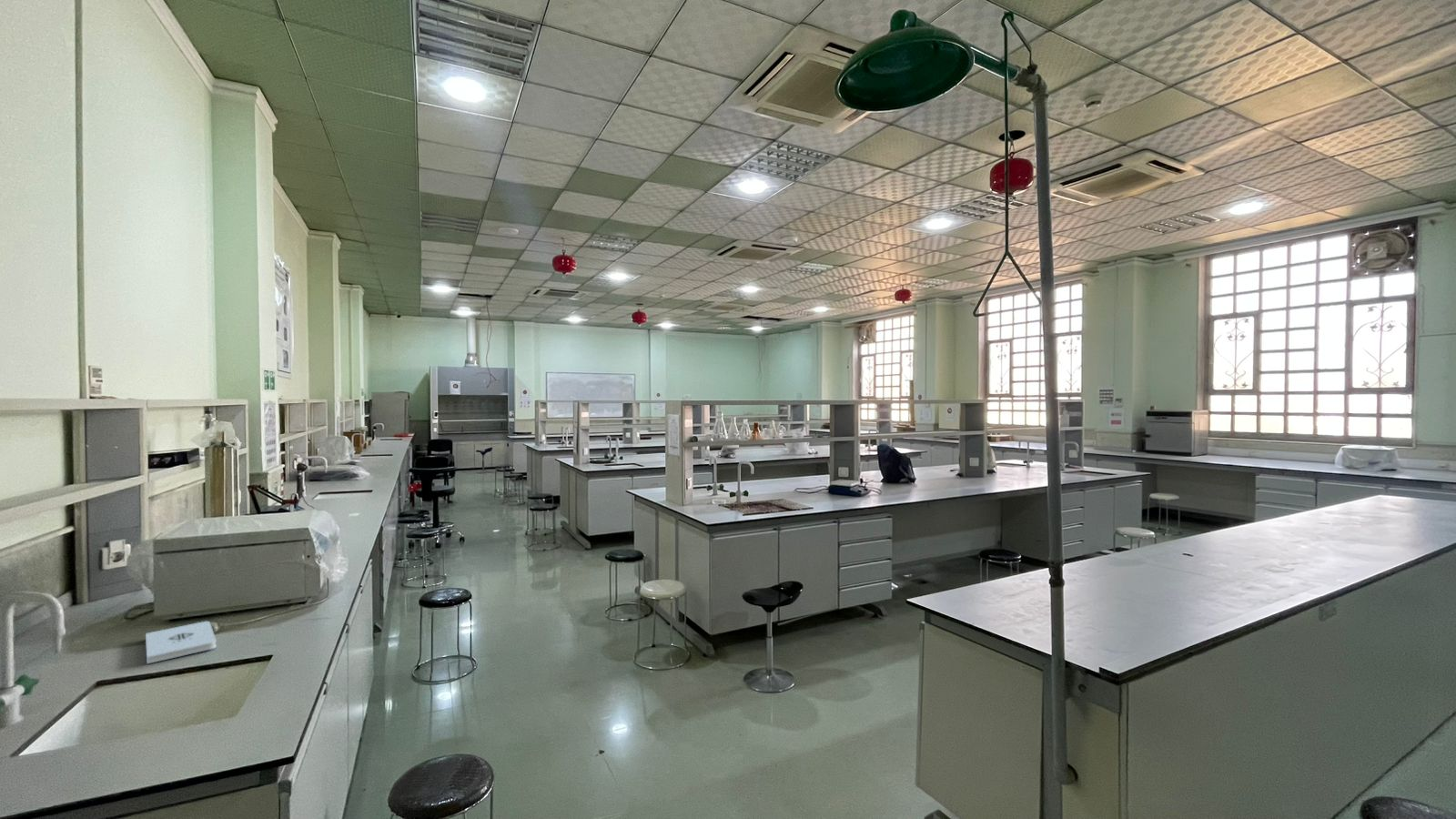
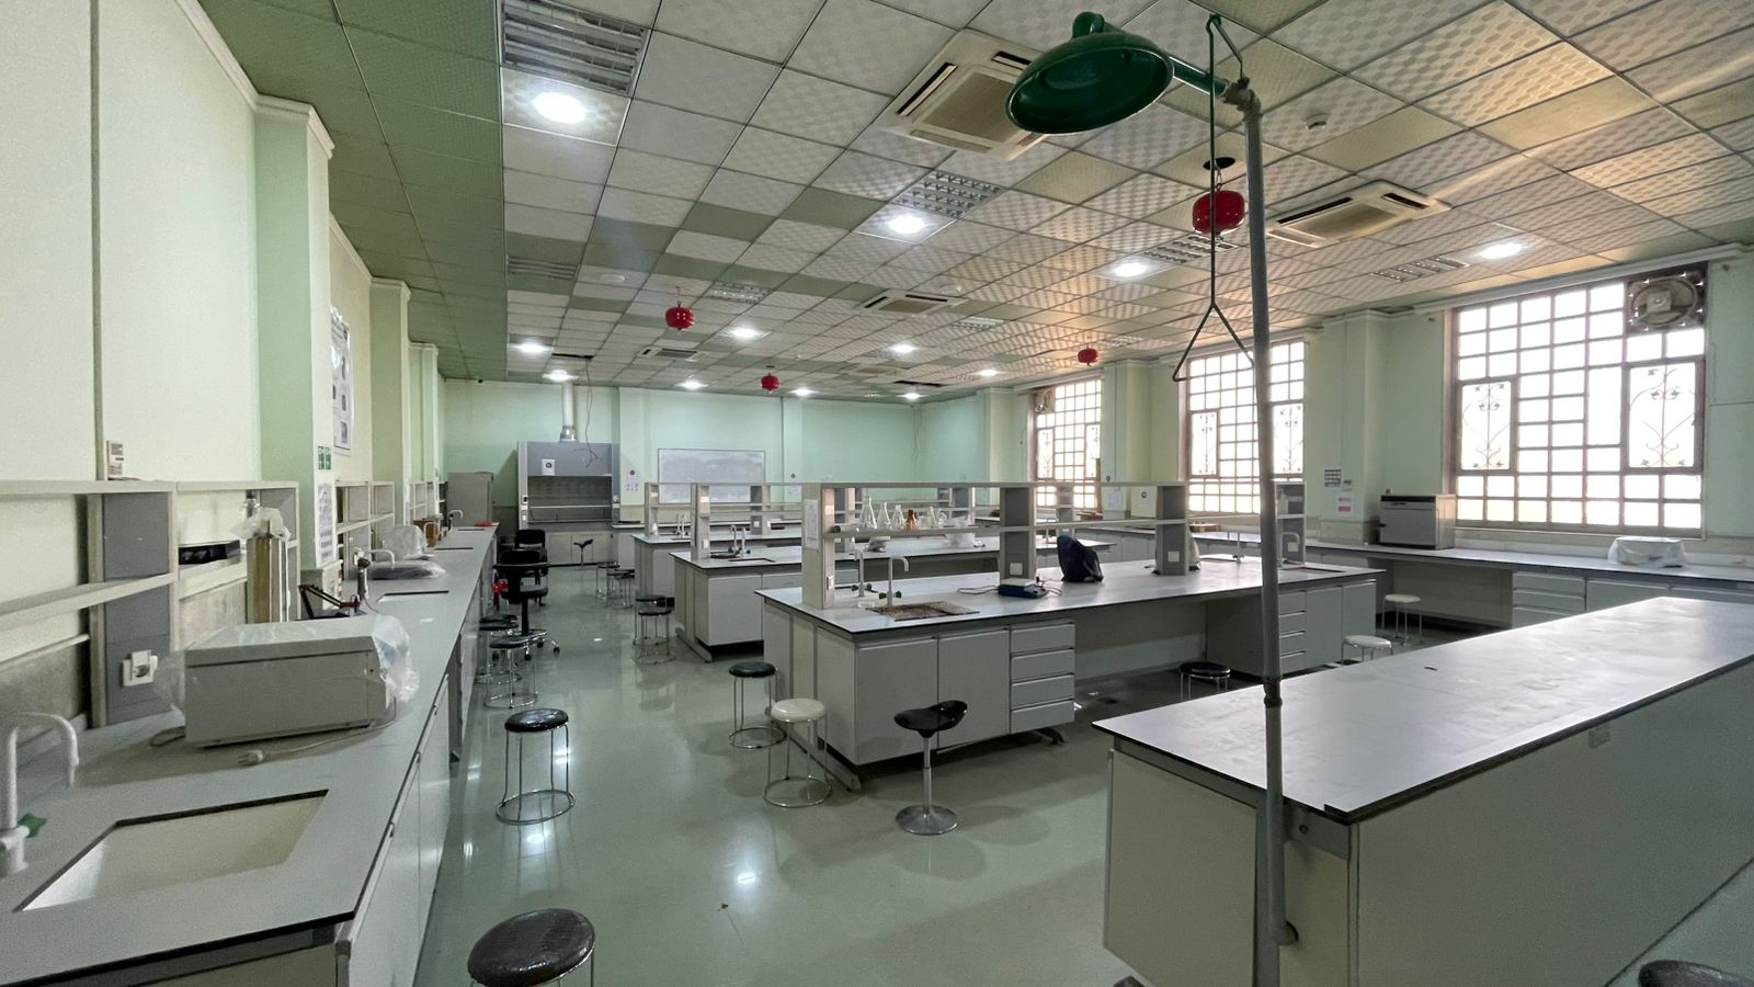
- notepad (180, 640)
